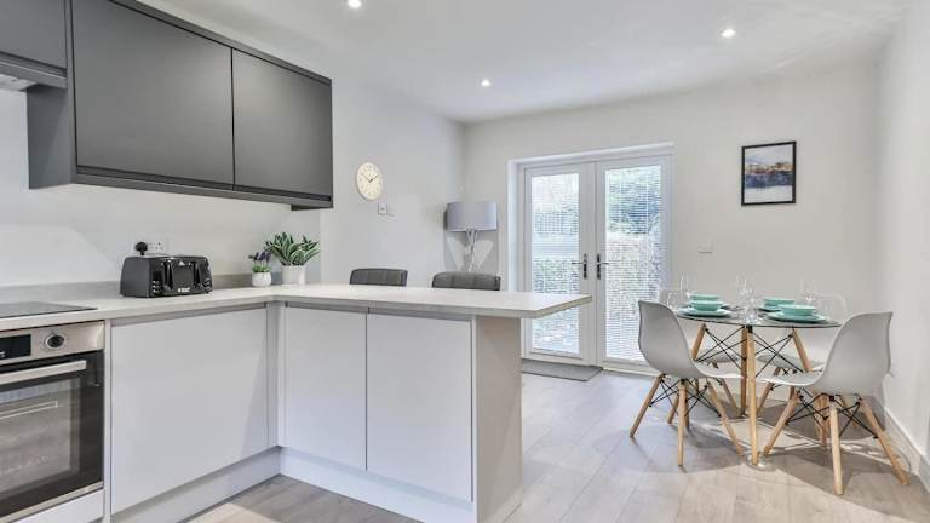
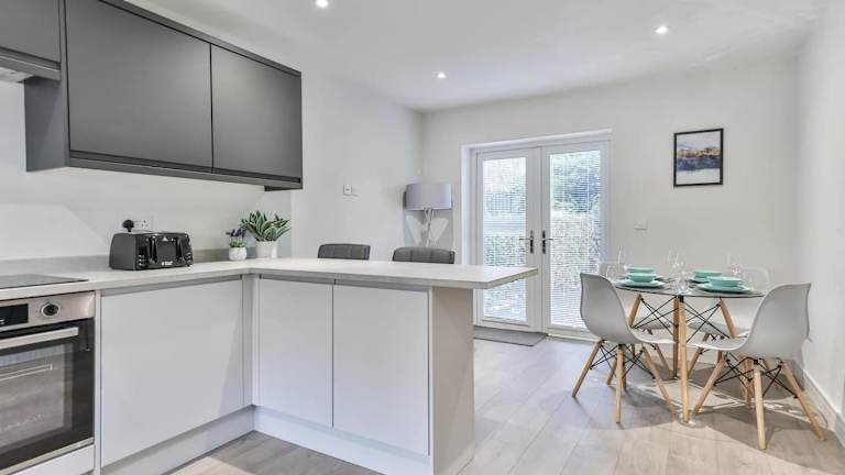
- wall clock (369, 182)
